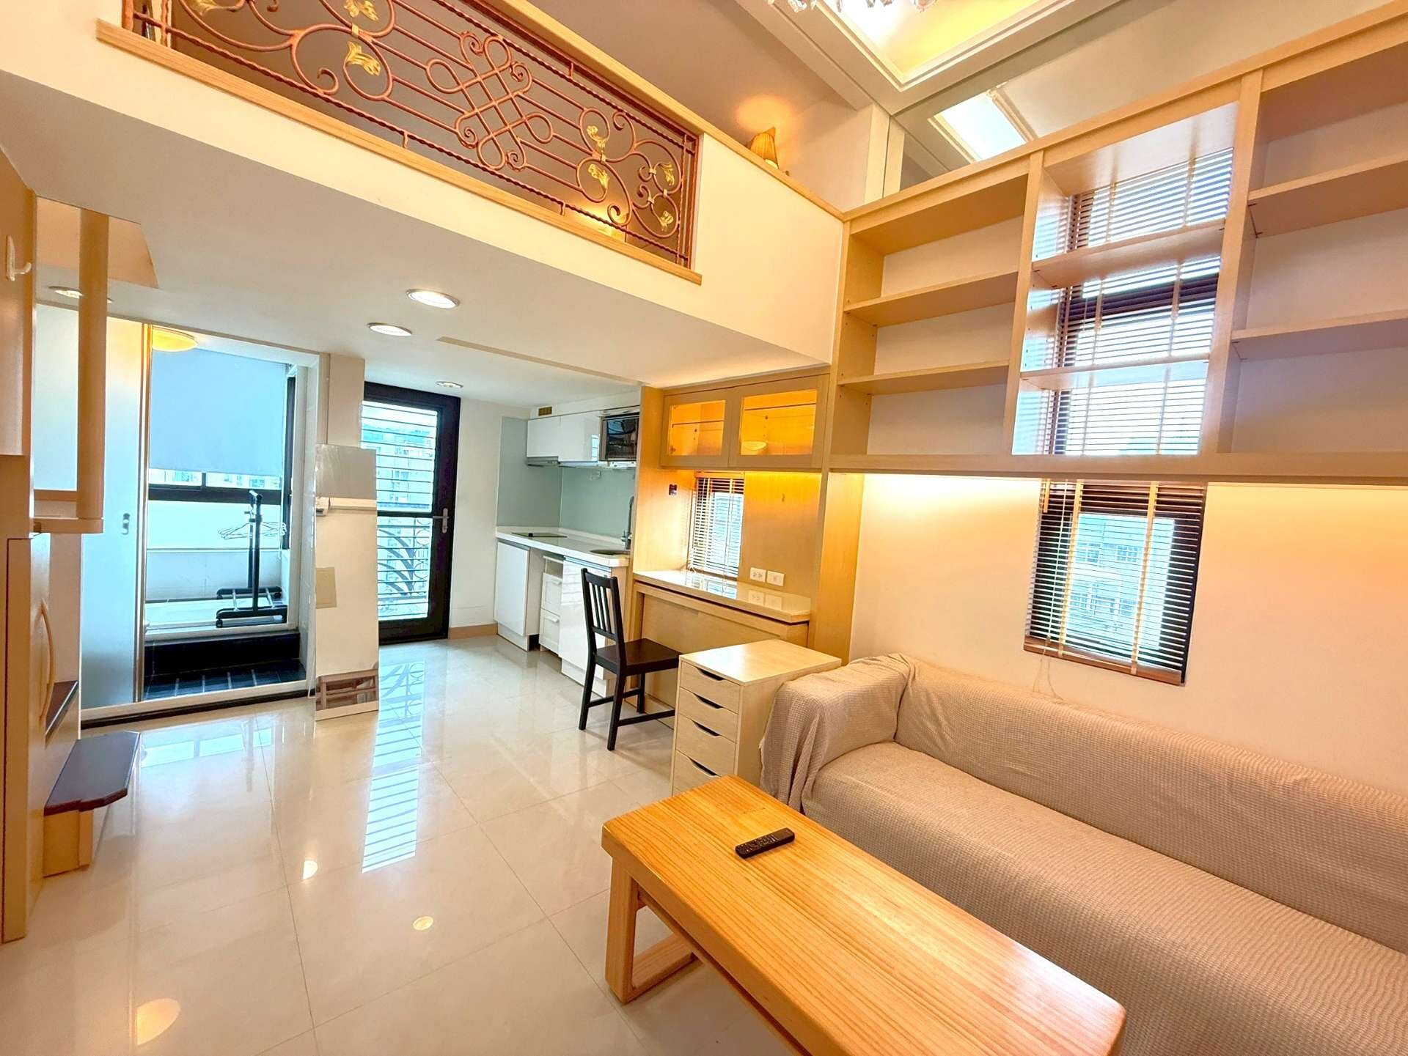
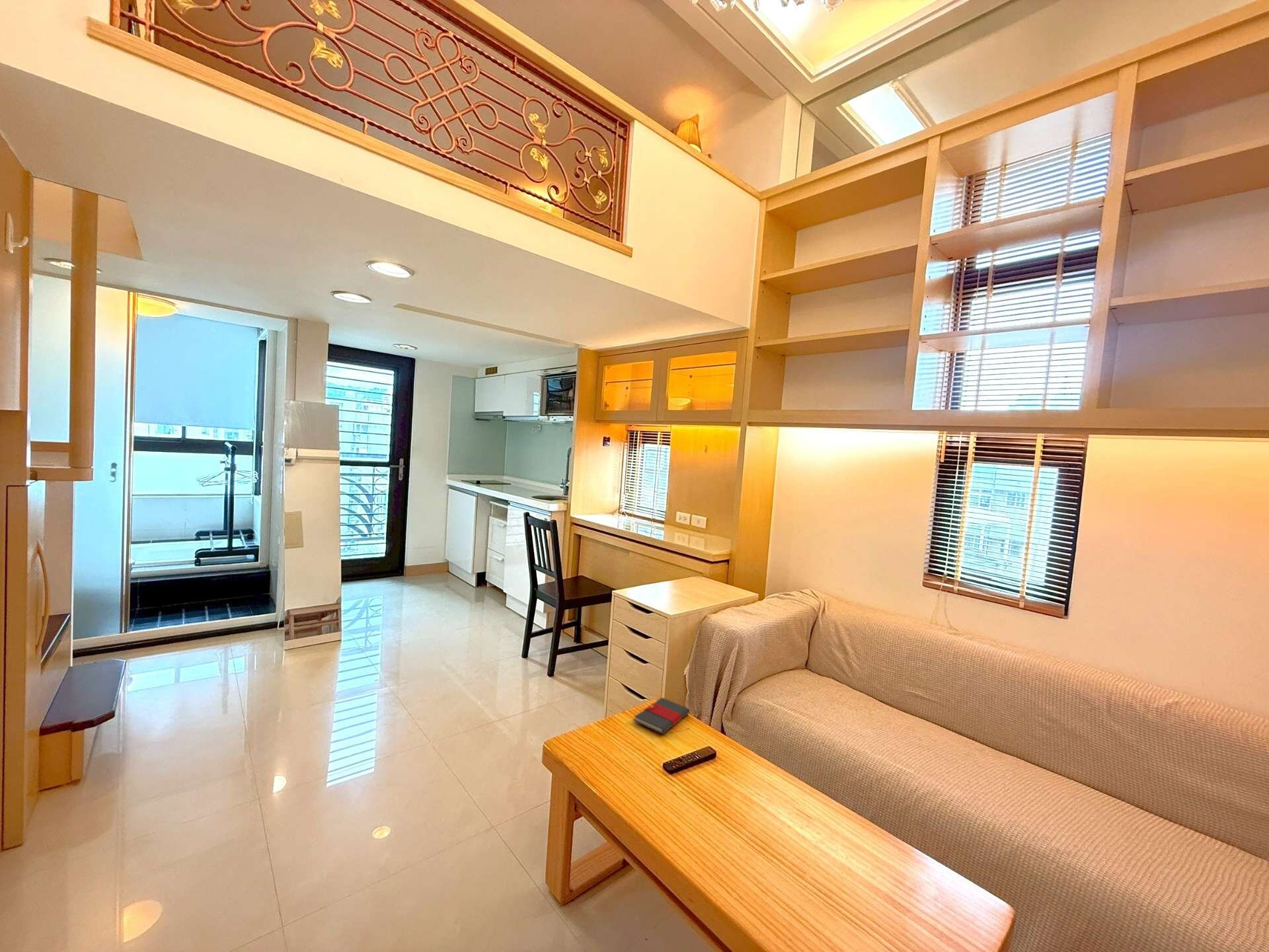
+ book (662, 714)
